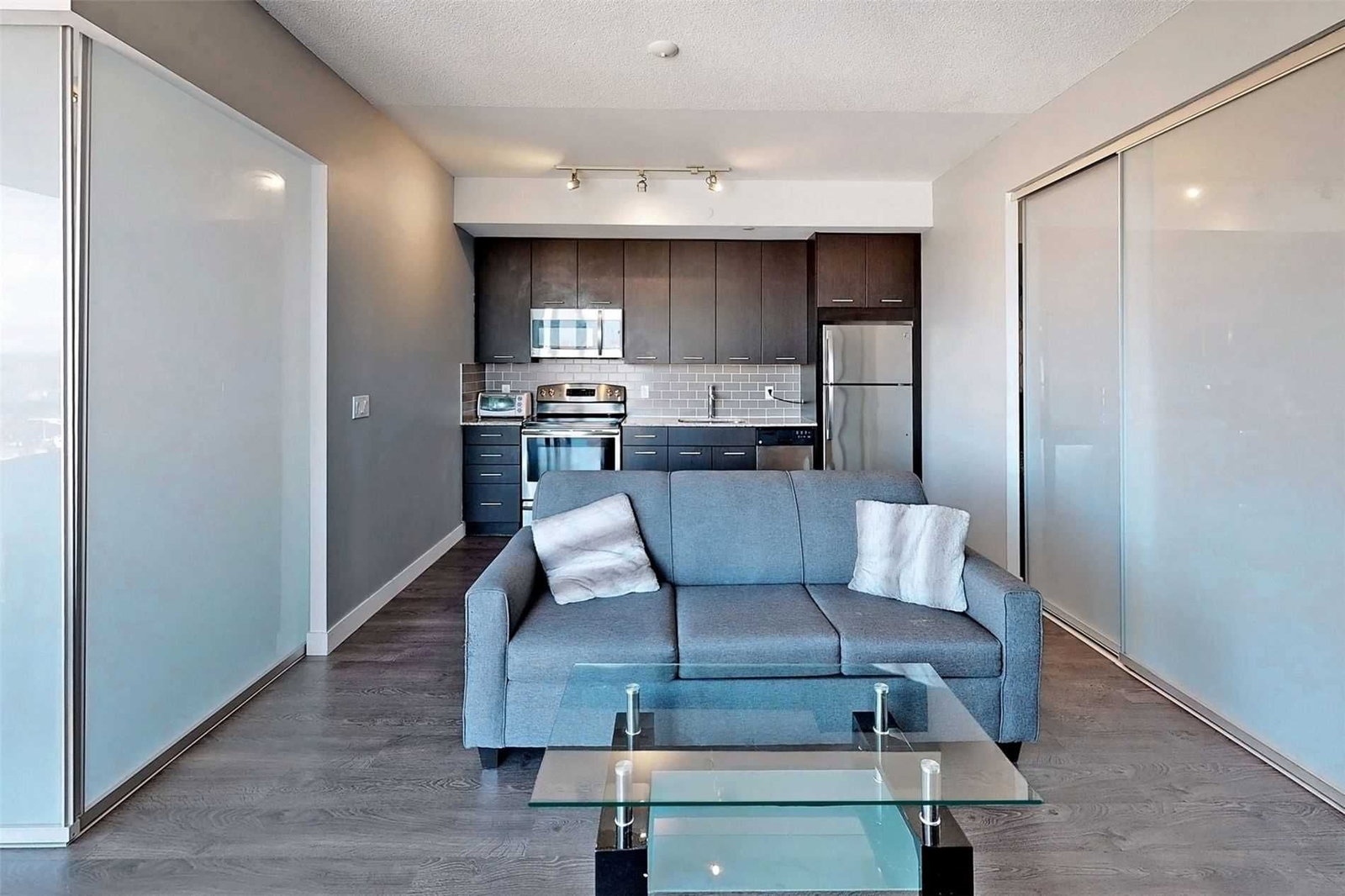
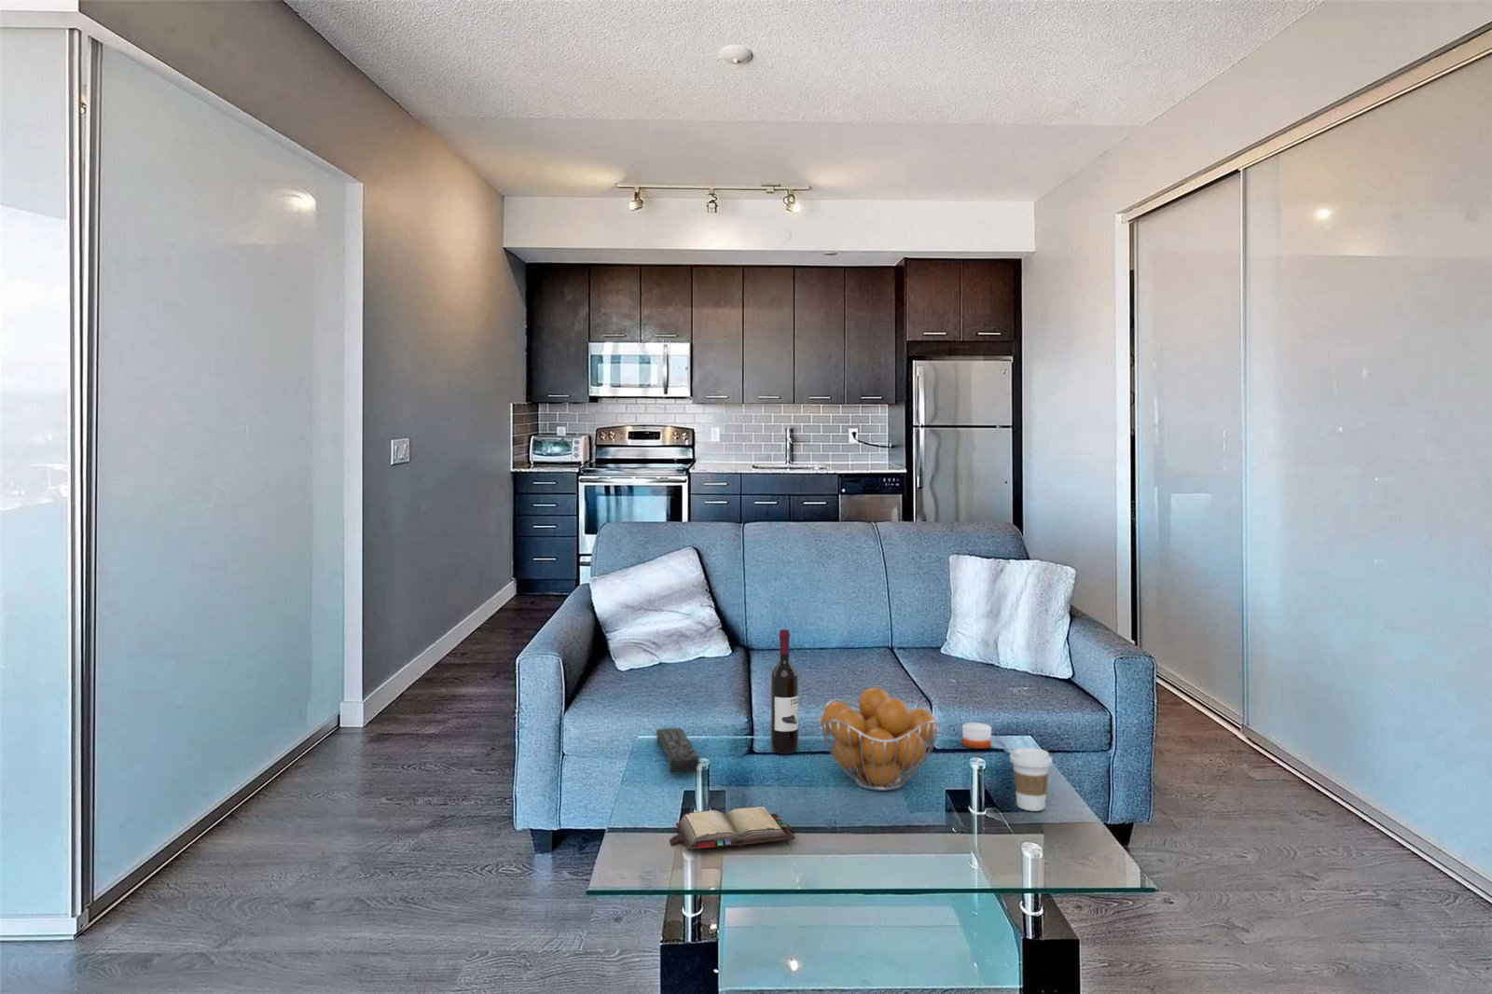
+ remote control (676, 750)
+ candle (976, 724)
+ wine bottle (784, 690)
+ hardback book (733, 828)
+ fruit basket (879, 737)
+ coffee cup (1031, 779)
